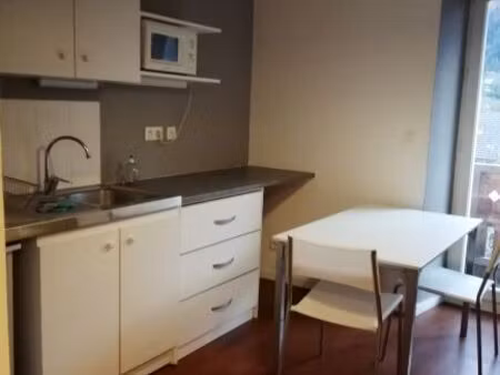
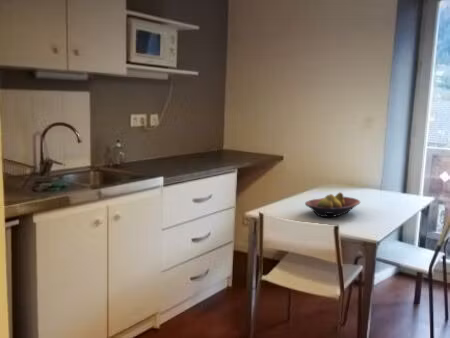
+ fruit bowl (333, 203)
